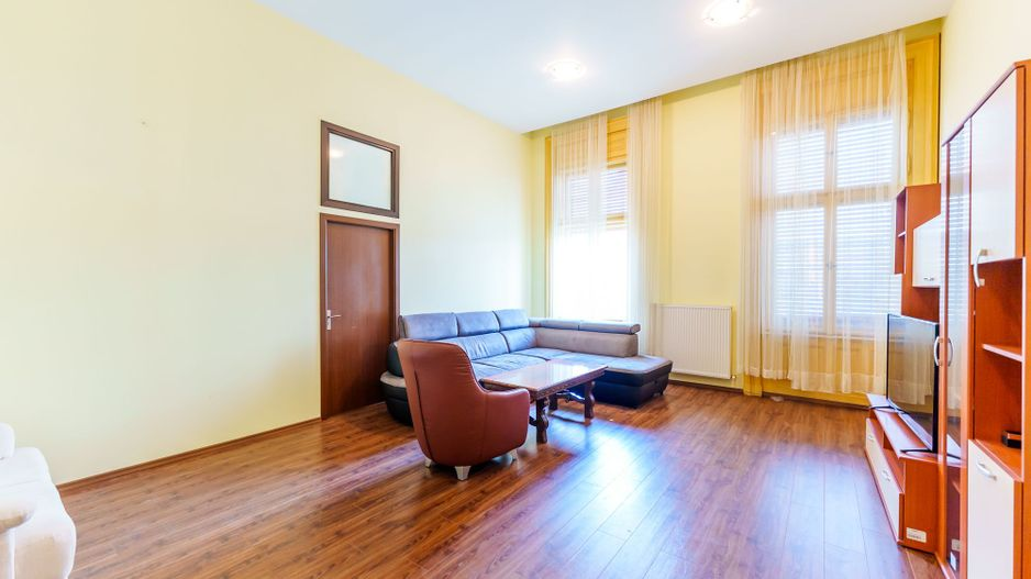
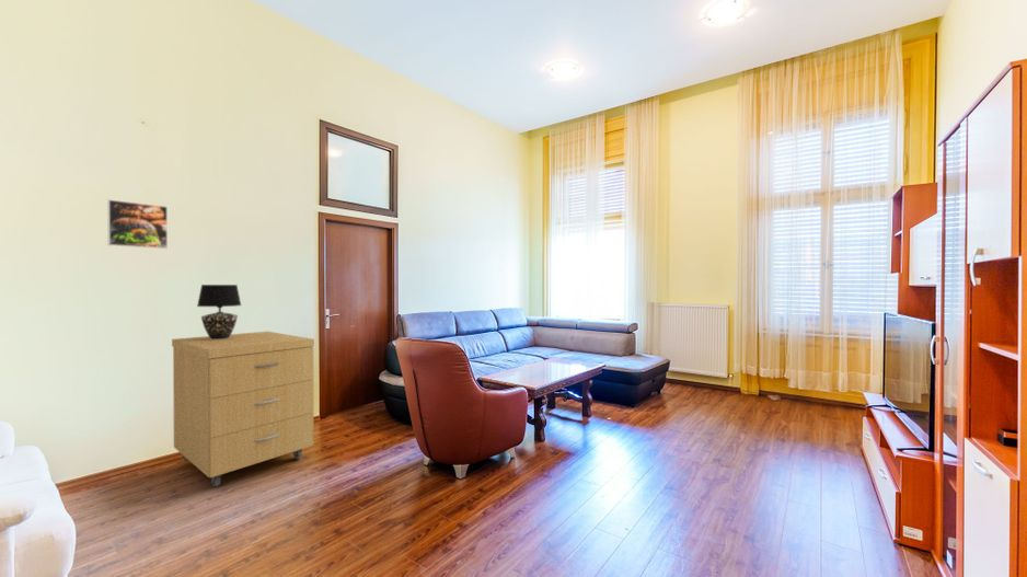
+ table lamp (219, 311)
+ storage cabinet (244, 400)
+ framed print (138, 224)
